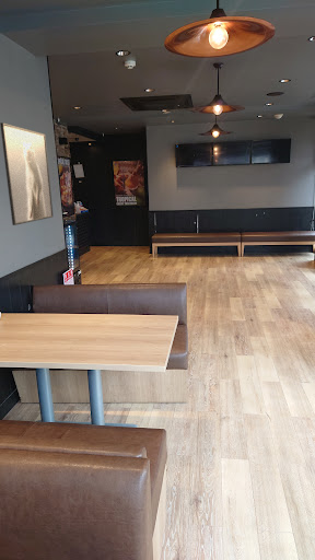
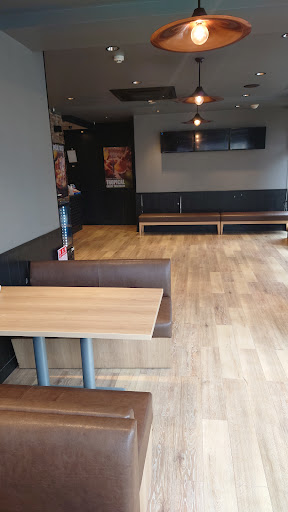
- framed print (30, 176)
